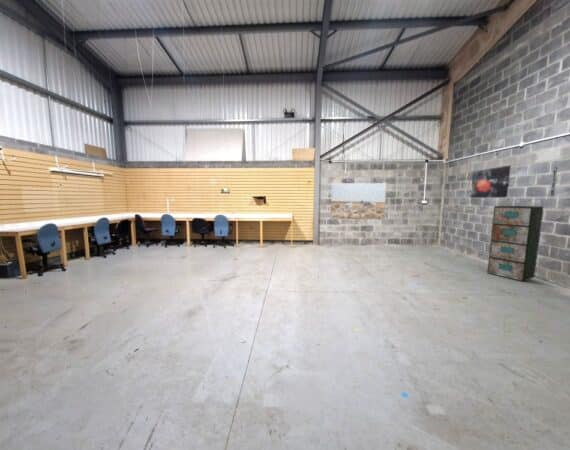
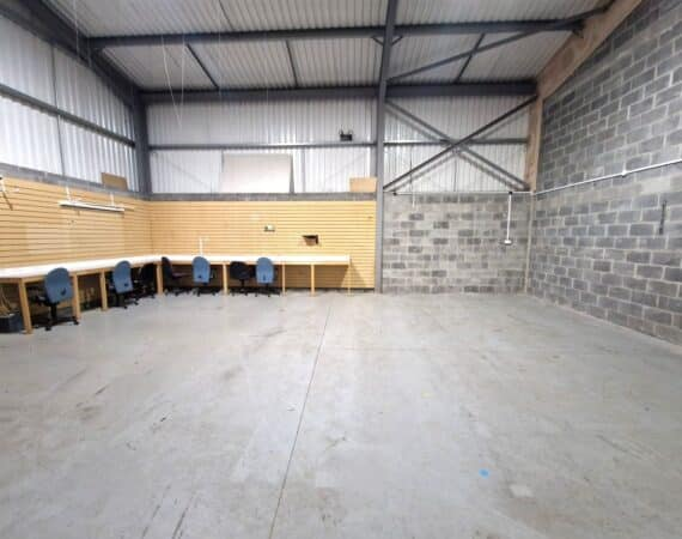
- filing cabinet (514, 241)
- wall art (357, 201)
- wall art (488, 183)
